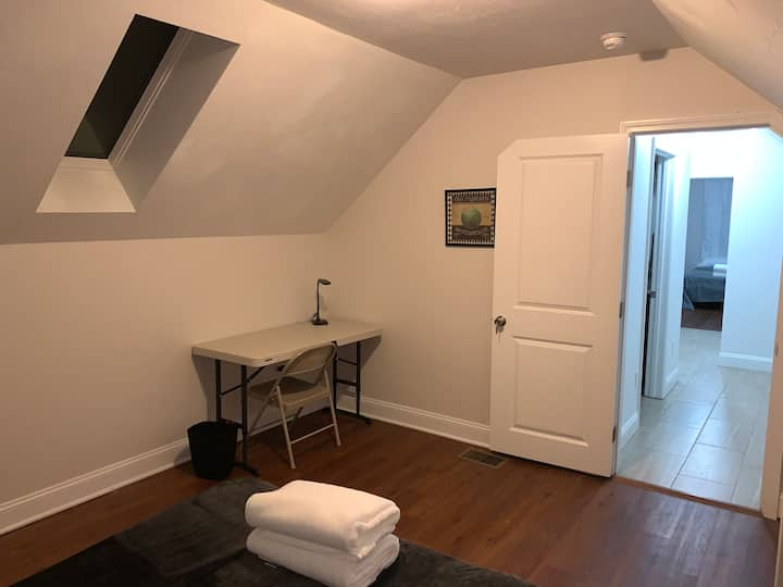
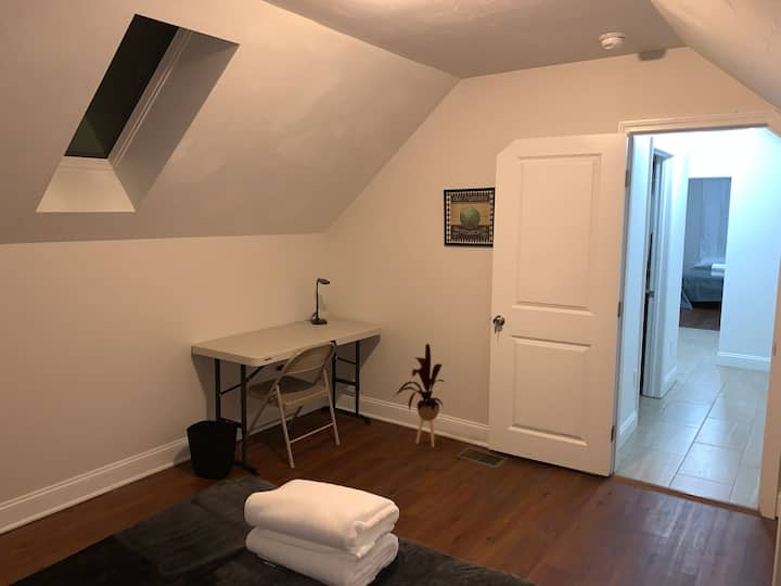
+ house plant (421, 392)
